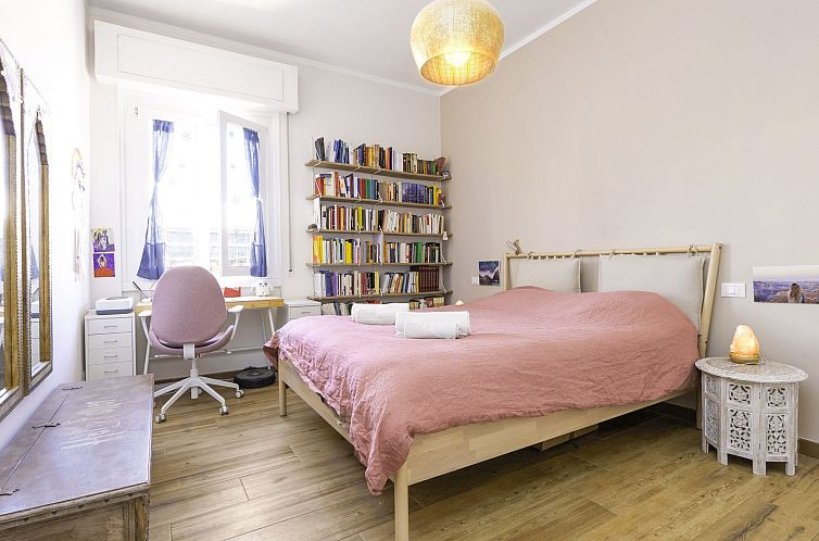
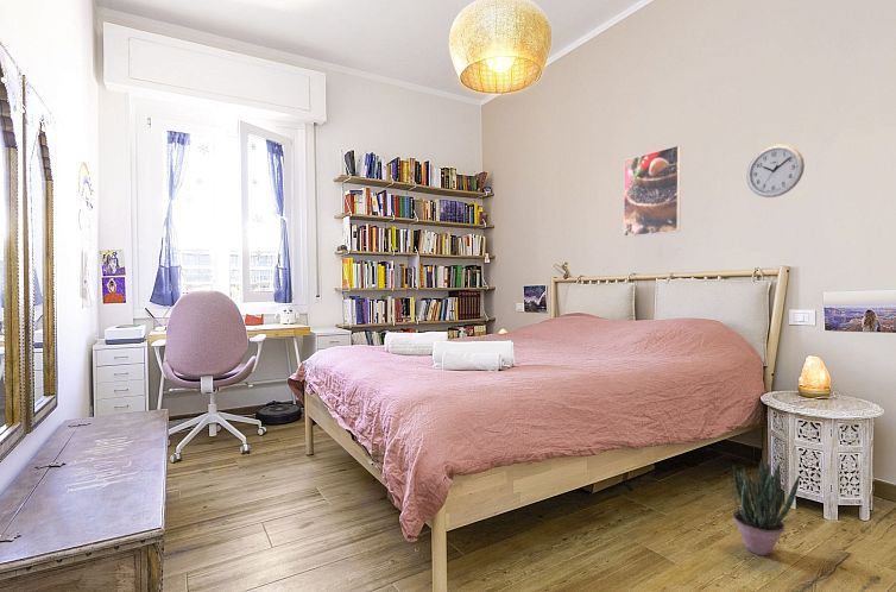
+ potted plant (762, 504)
+ wall clock (774, 170)
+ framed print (650, 194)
